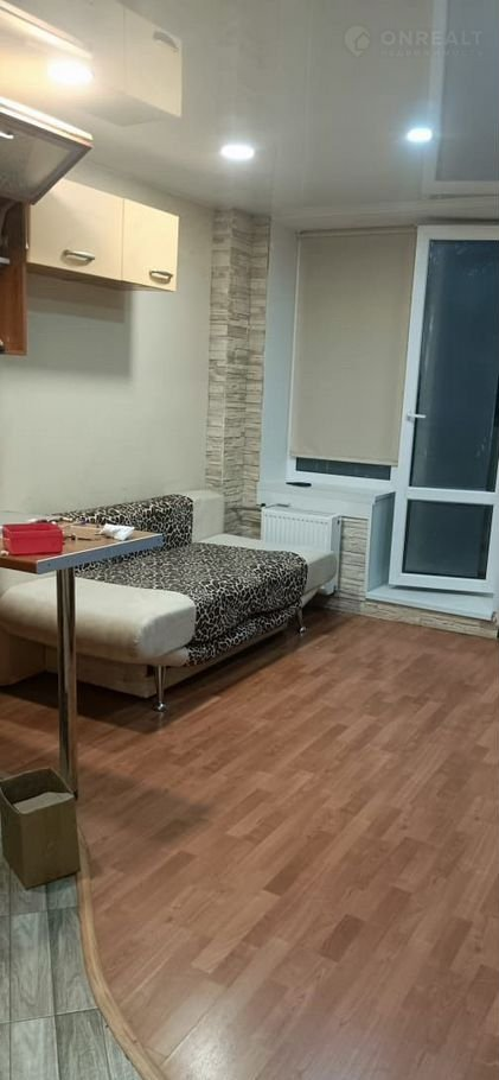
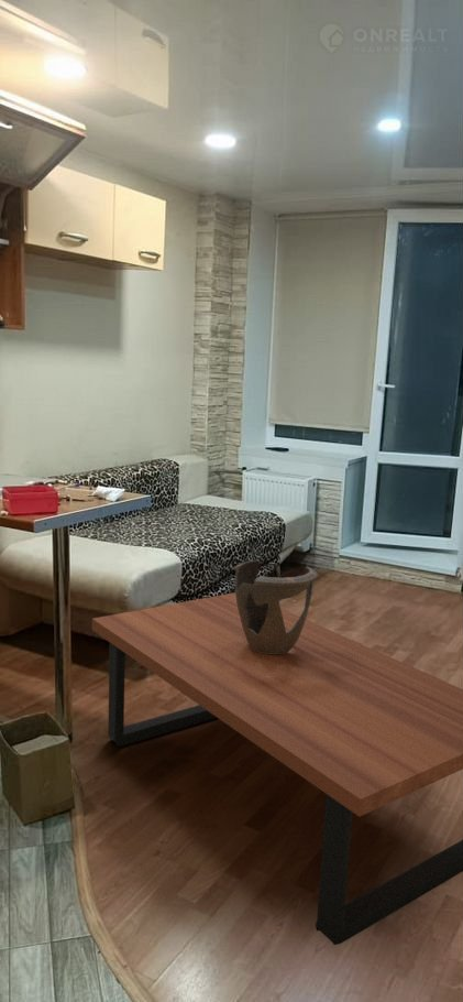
+ coffee table (279, 729)
+ decorative bowl (271, 607)
